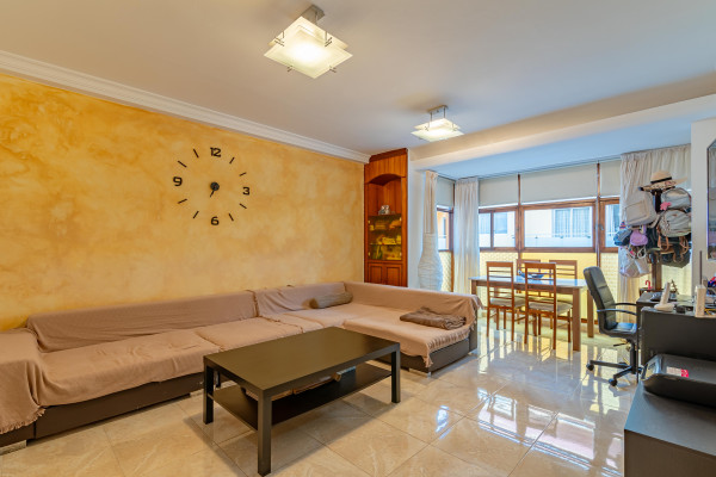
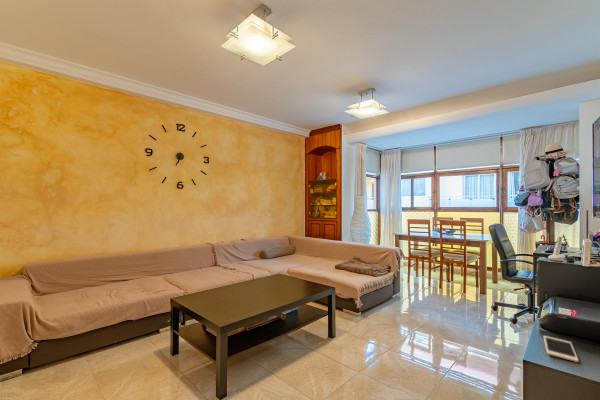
+ cell phone (559, 347)
